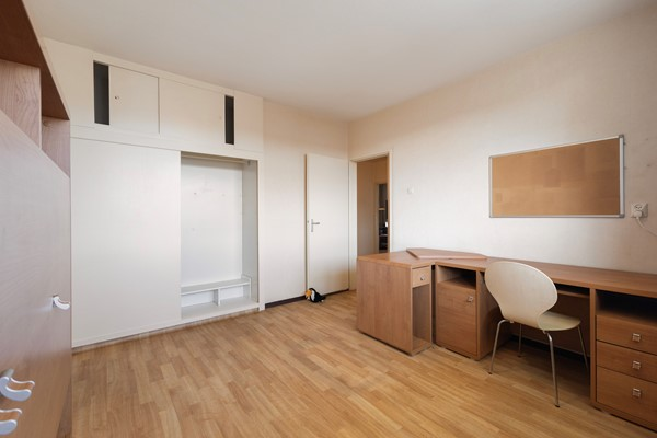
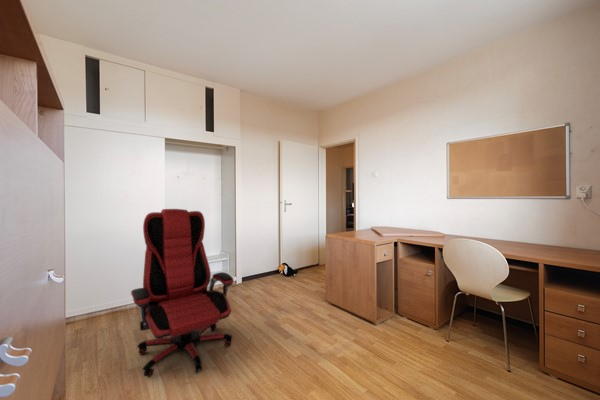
+ office chair (184, 279)
